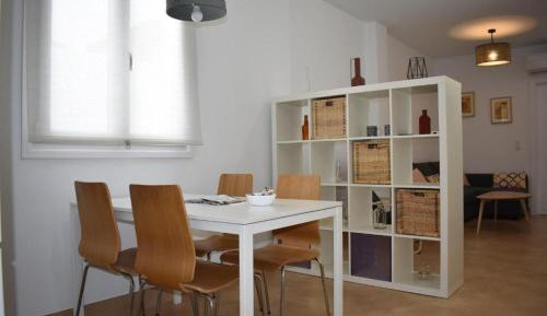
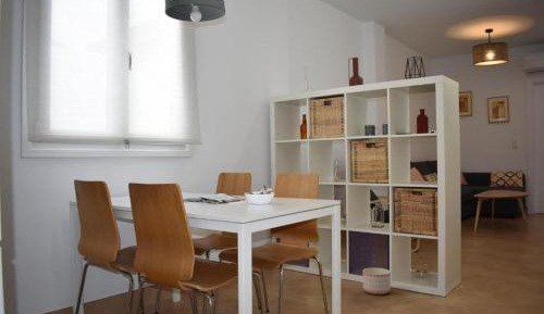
+ planter (376, 281)
